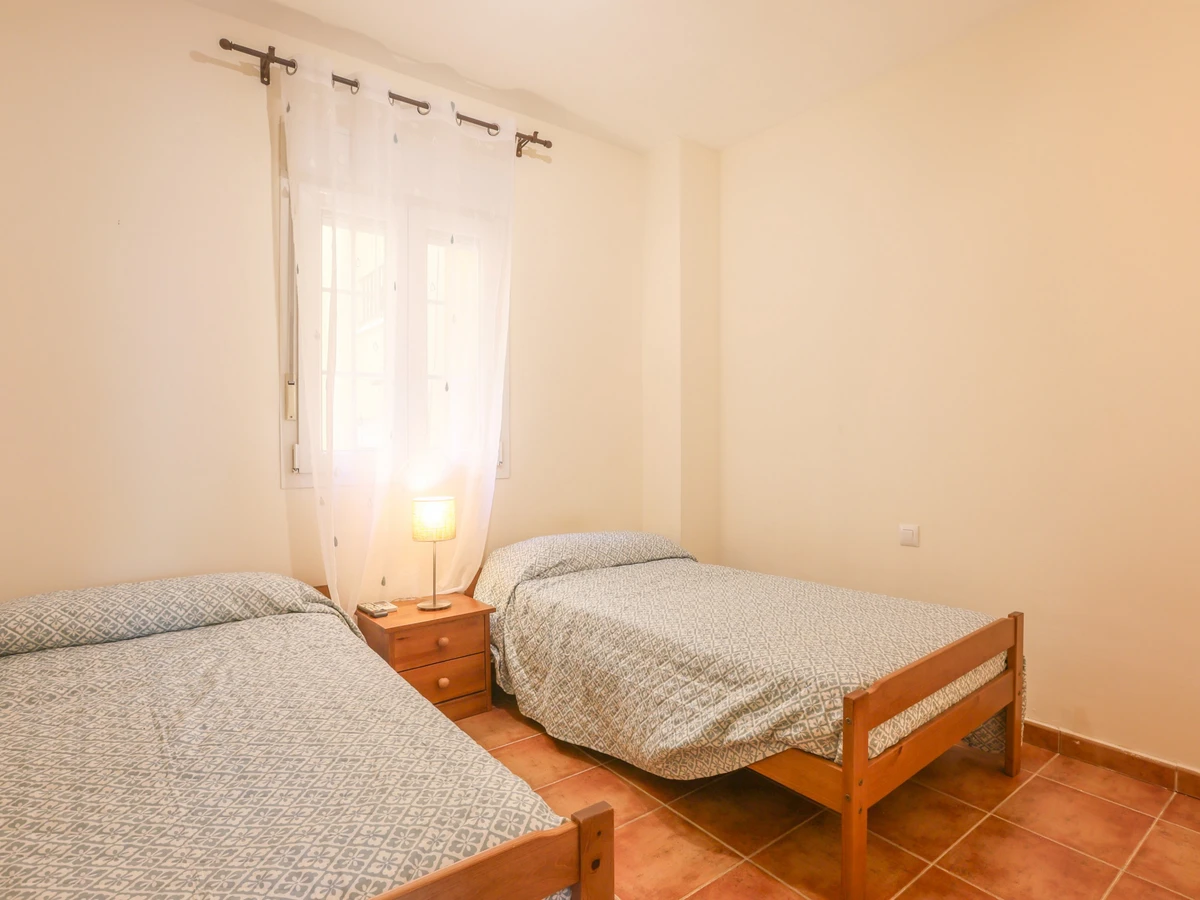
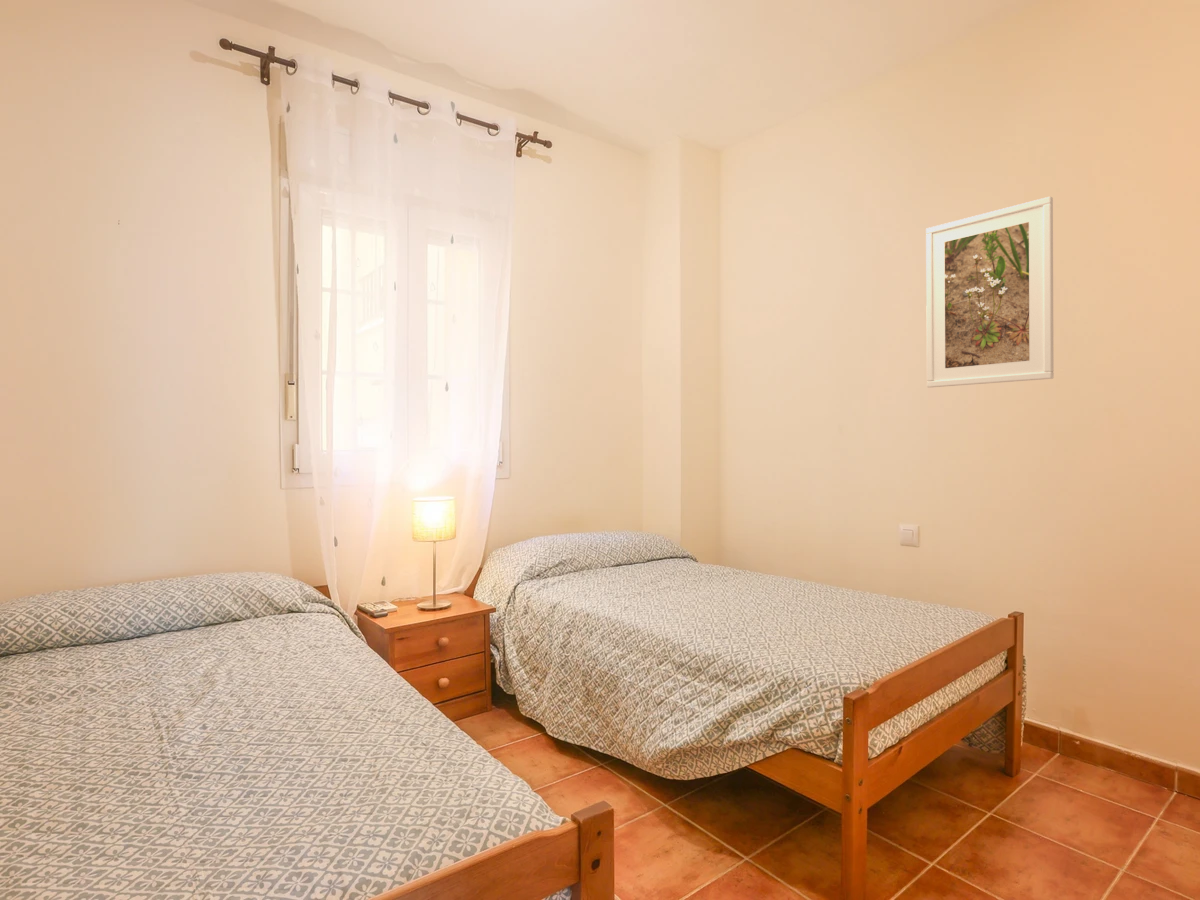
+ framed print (985, 298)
